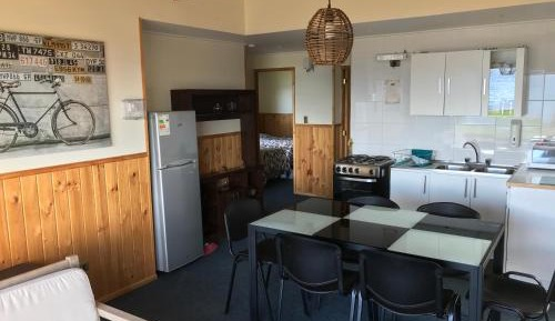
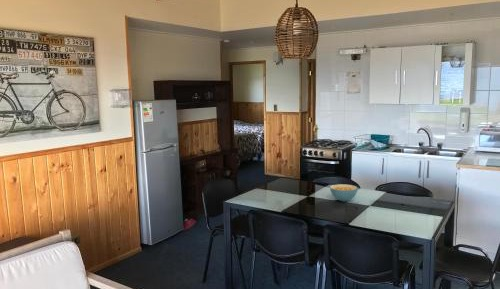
+ cereal bowl (343, 193)
